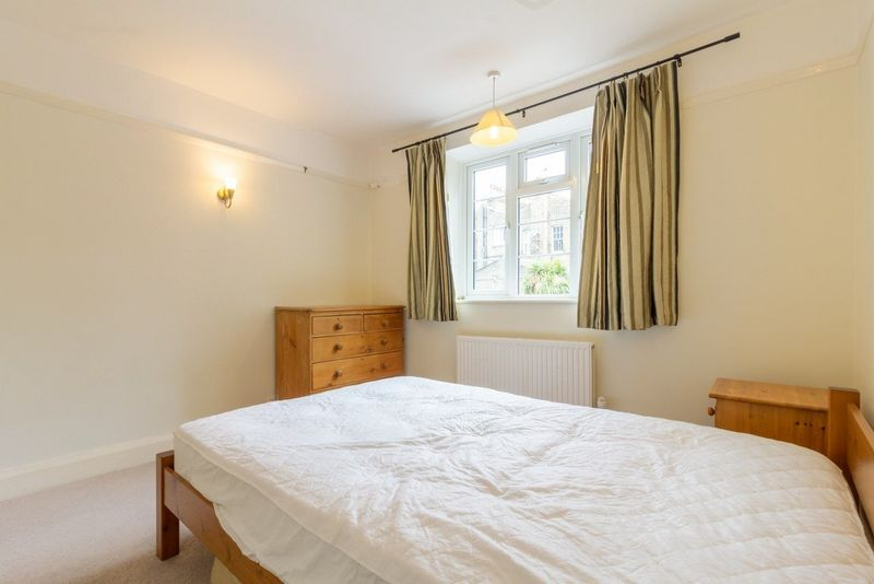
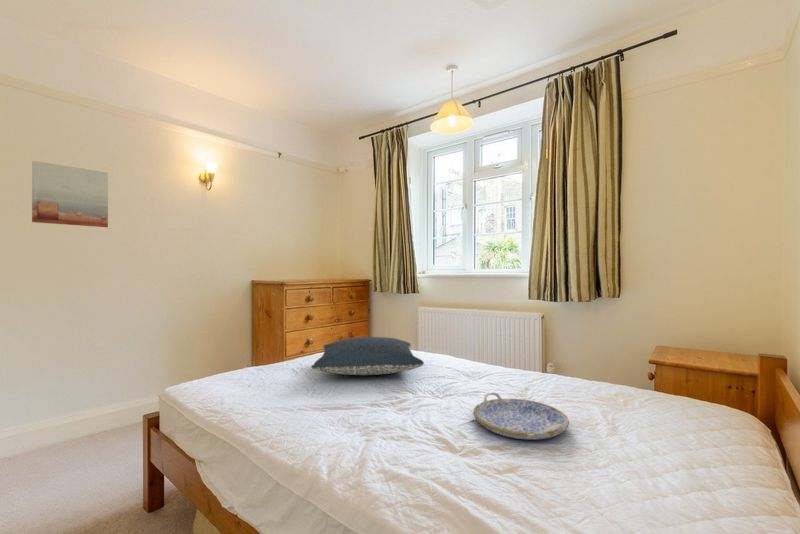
+ wall art (72, 196)
+ pillow (367, 354)
+ serving tray (519, 416)
